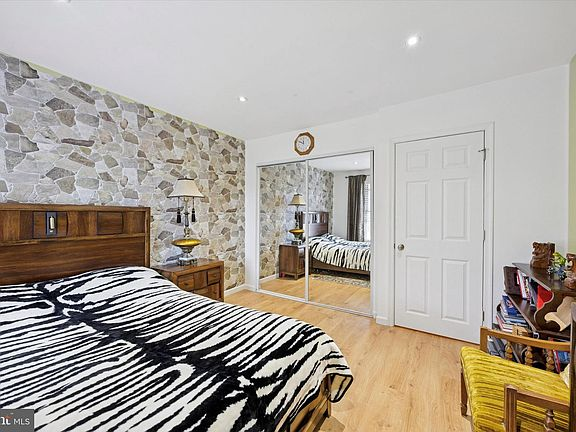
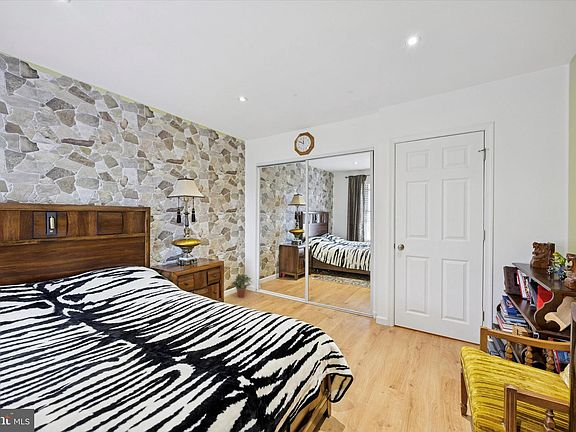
+ potted plant (241, 284)
